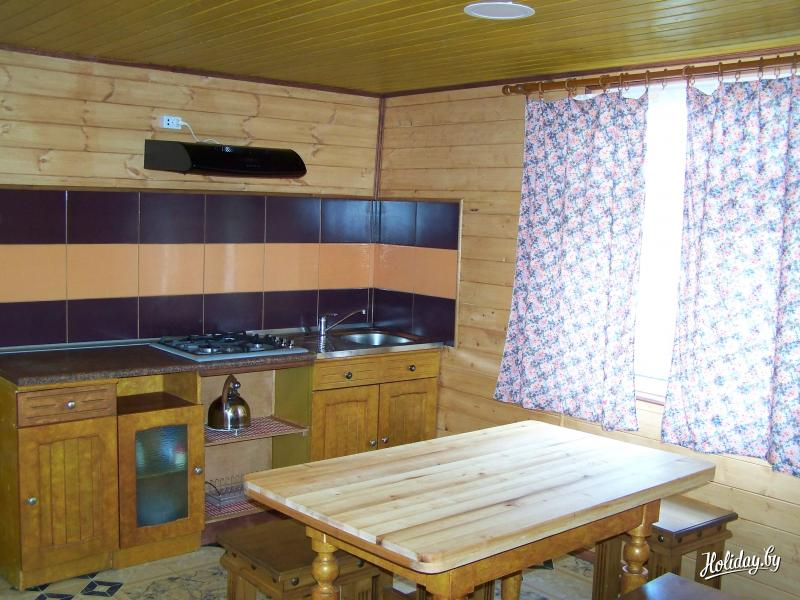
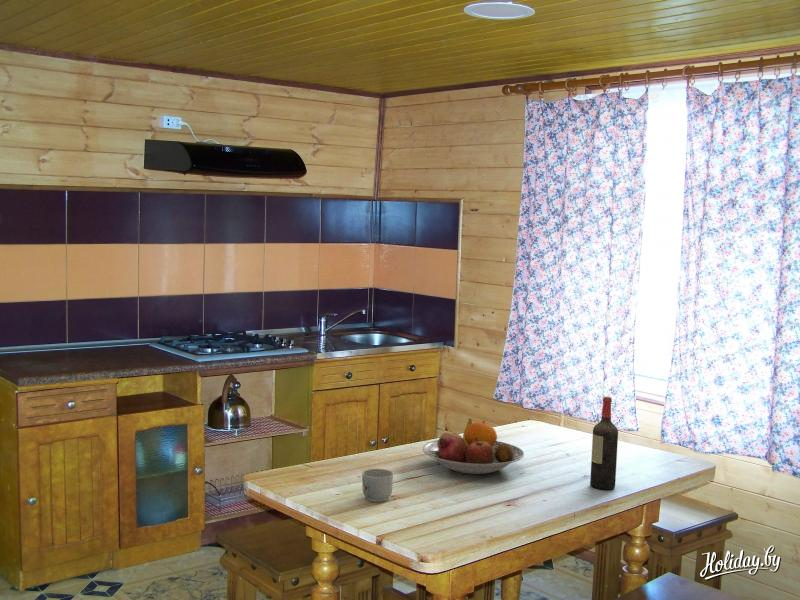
+ fruit bowl (473, 446)
+ wine bottle (604, 442)
+ mug (374, 484)
